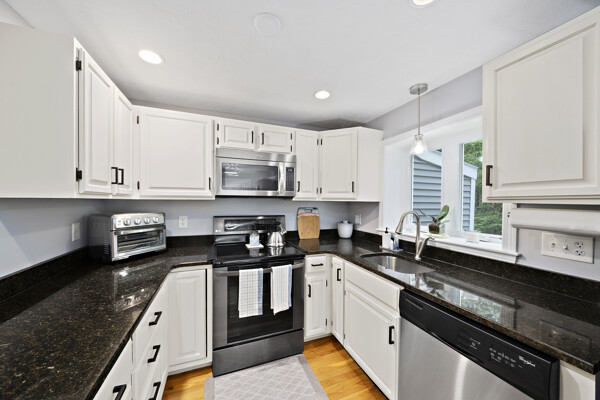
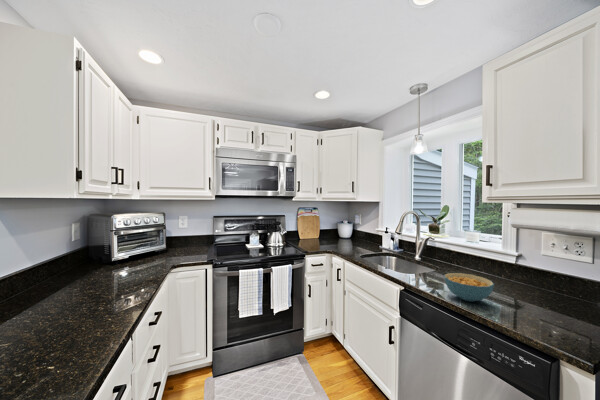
+ cereal bowl (467, 289)
